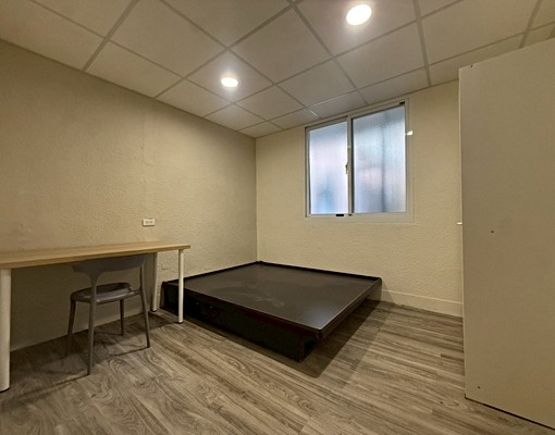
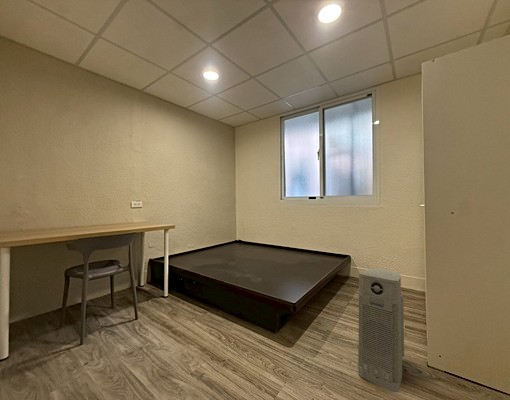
+ air purifier (382, 320)
